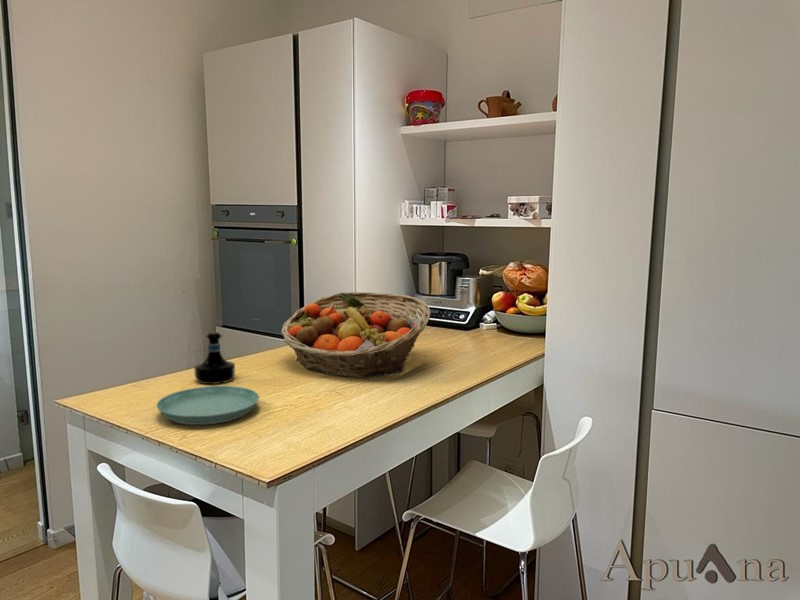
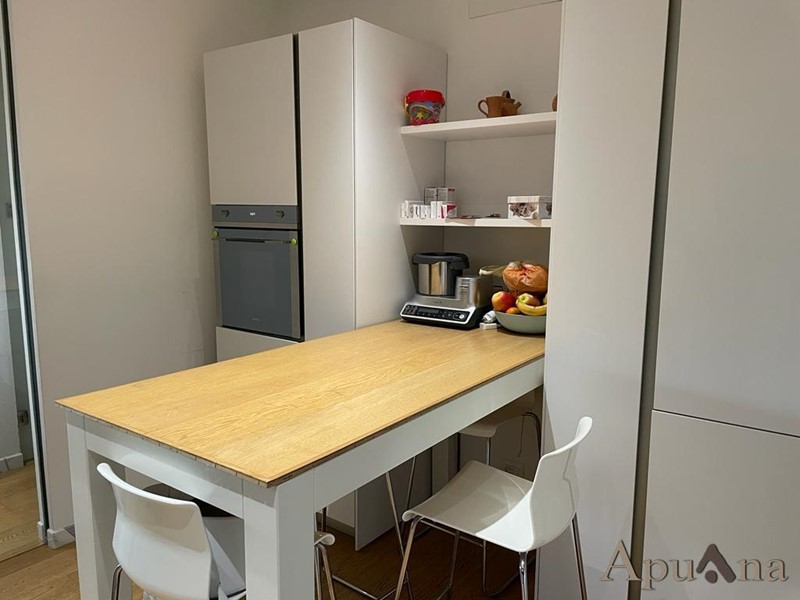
- tequila bottle (214, 356)
- fruit basket (355, 331)
- saucer (209, 405)
